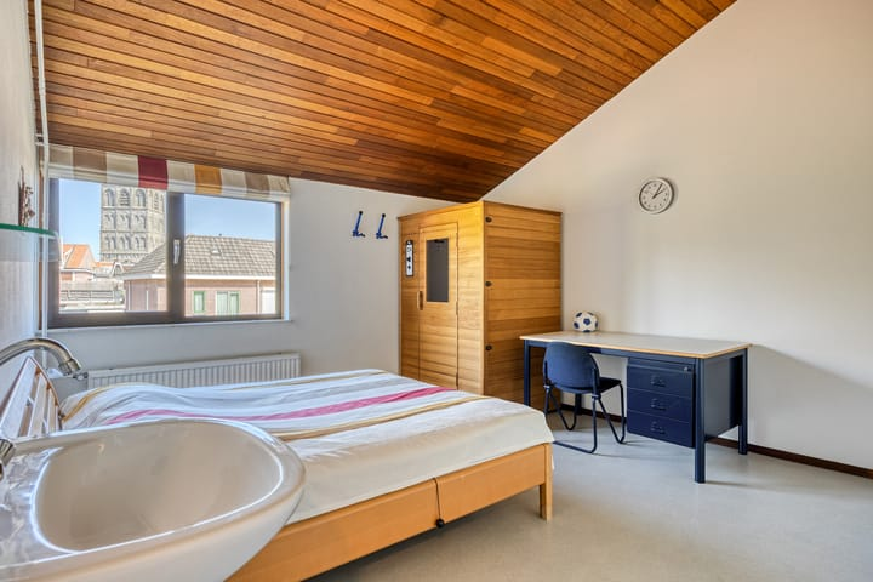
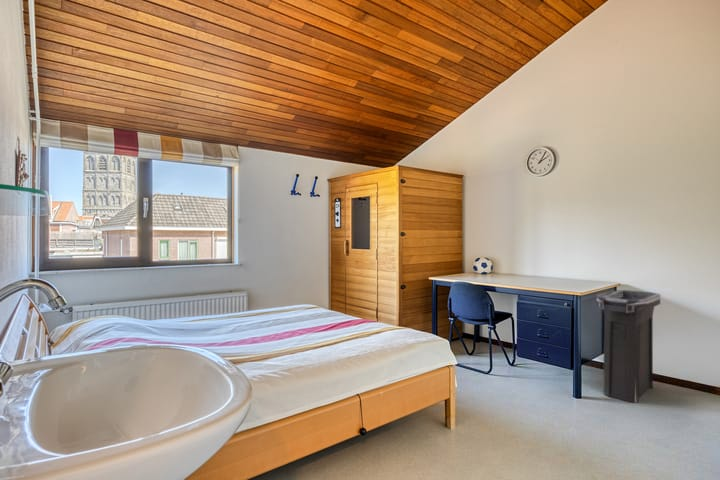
+ trash can (628, 342)
